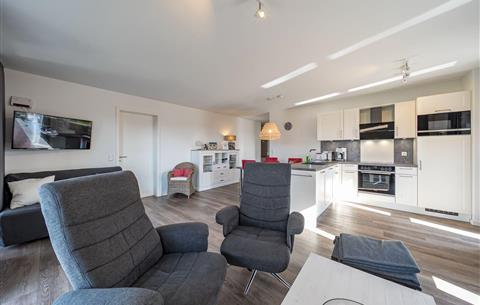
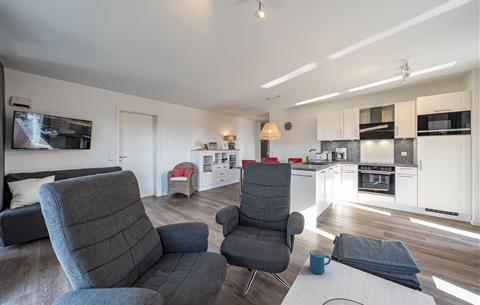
+ mug (320, 261)
